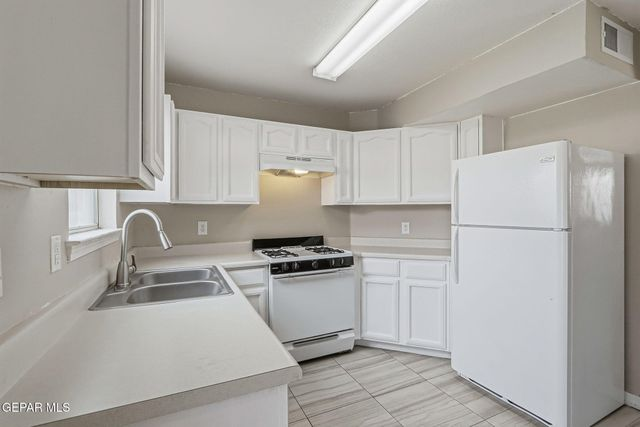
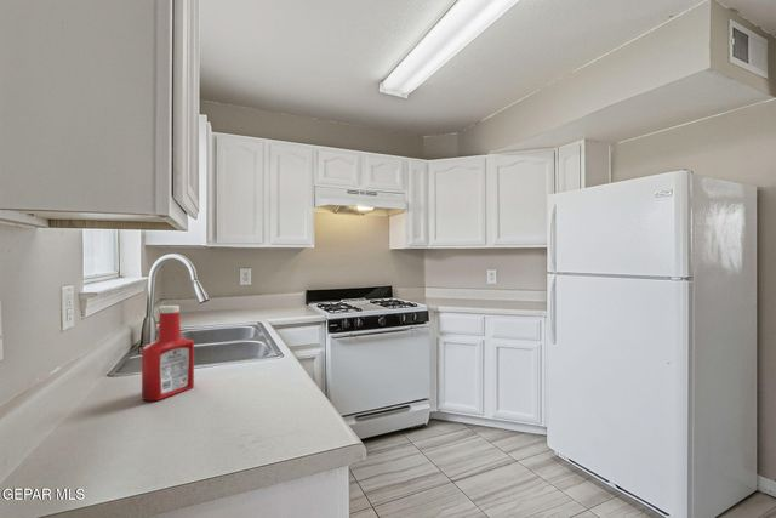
+ soap bottle (169, 348)
